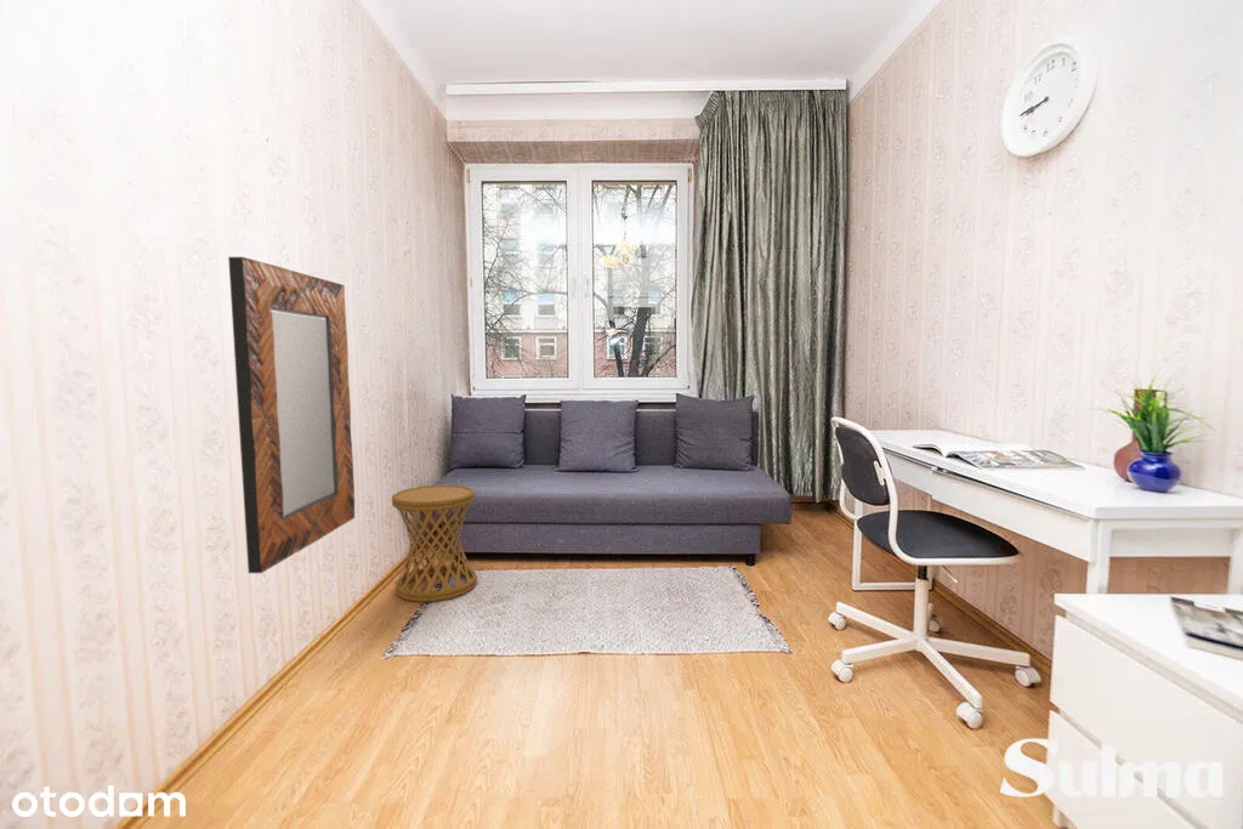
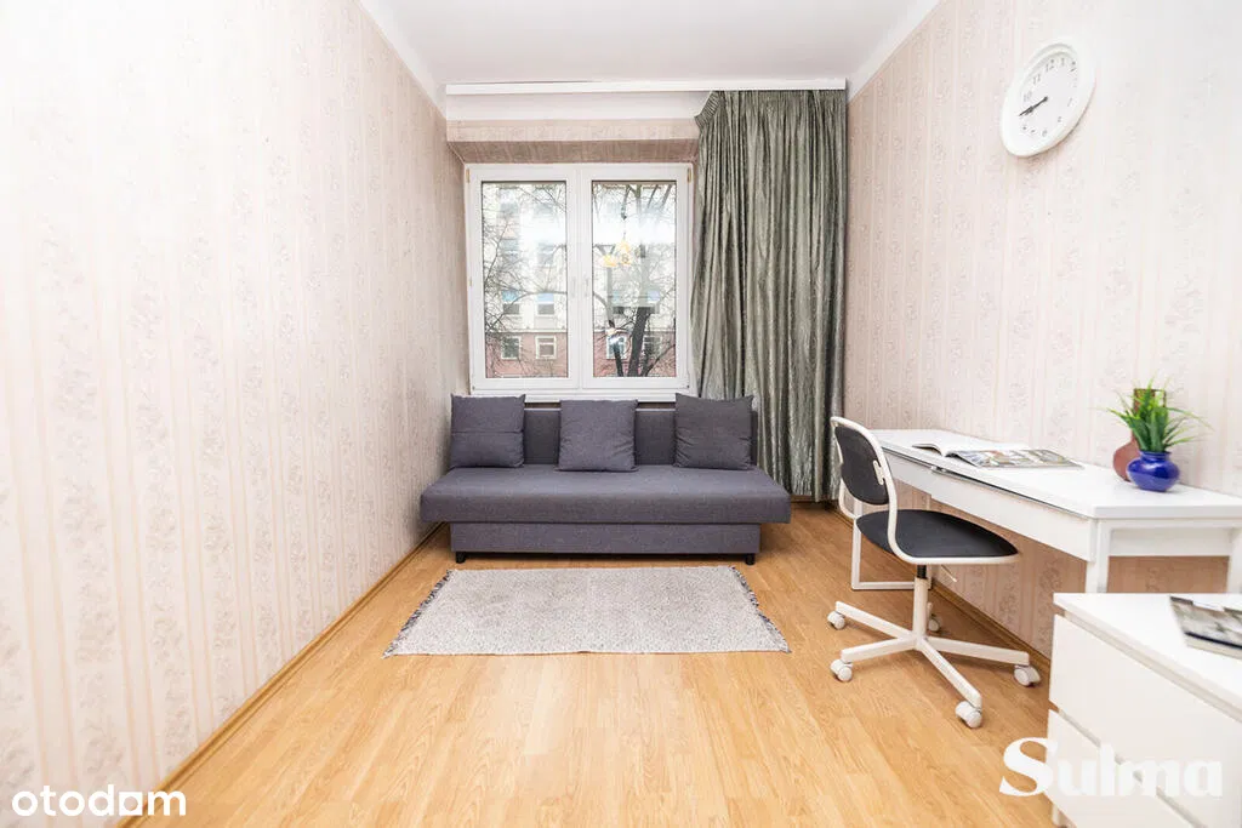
- home mirror (302, 409)
- side table (435, 539)
